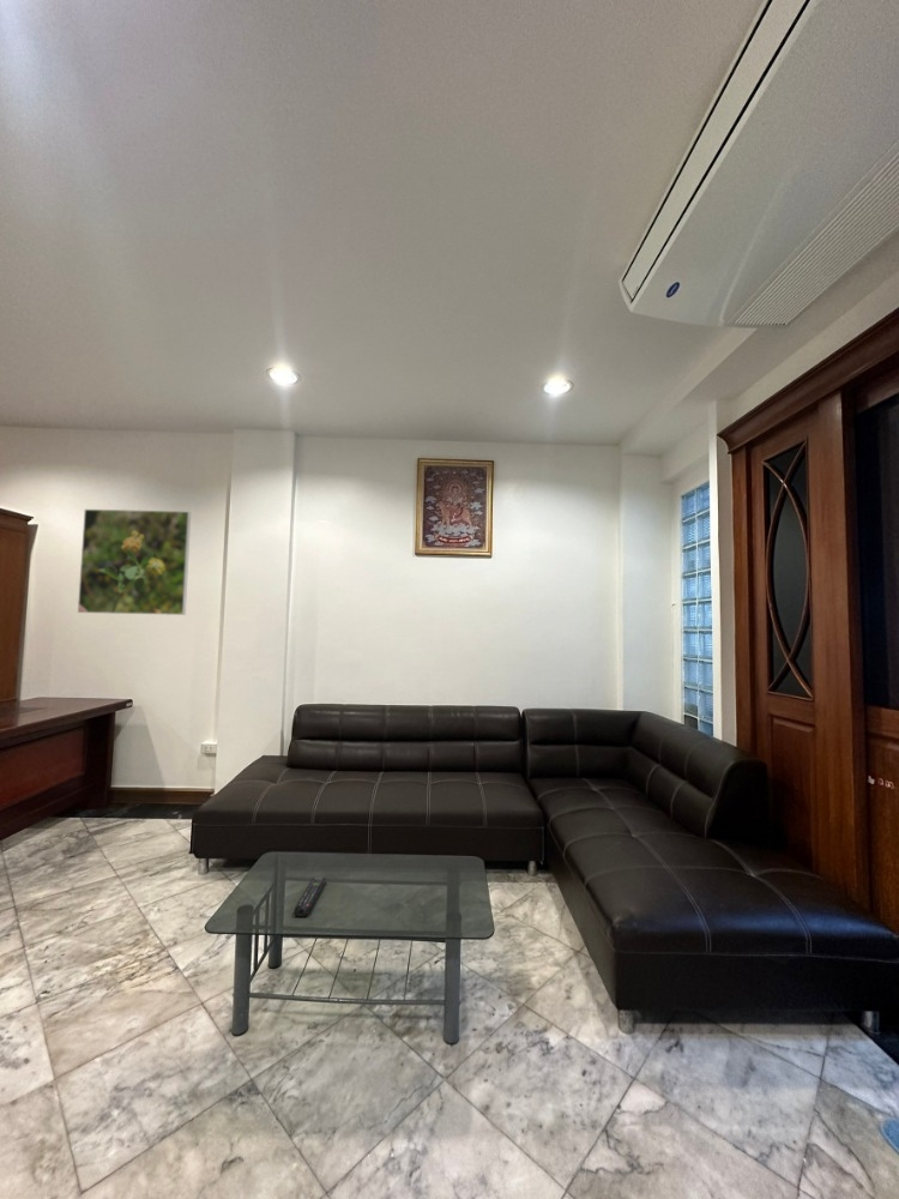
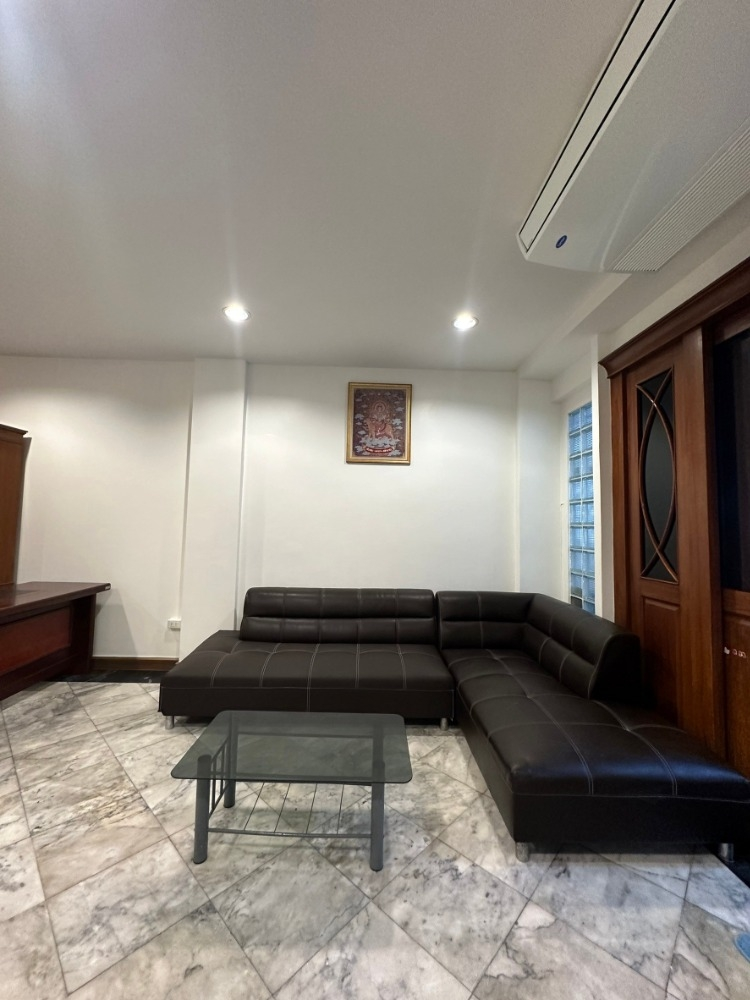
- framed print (134, 561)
- remote control (310, 893)
